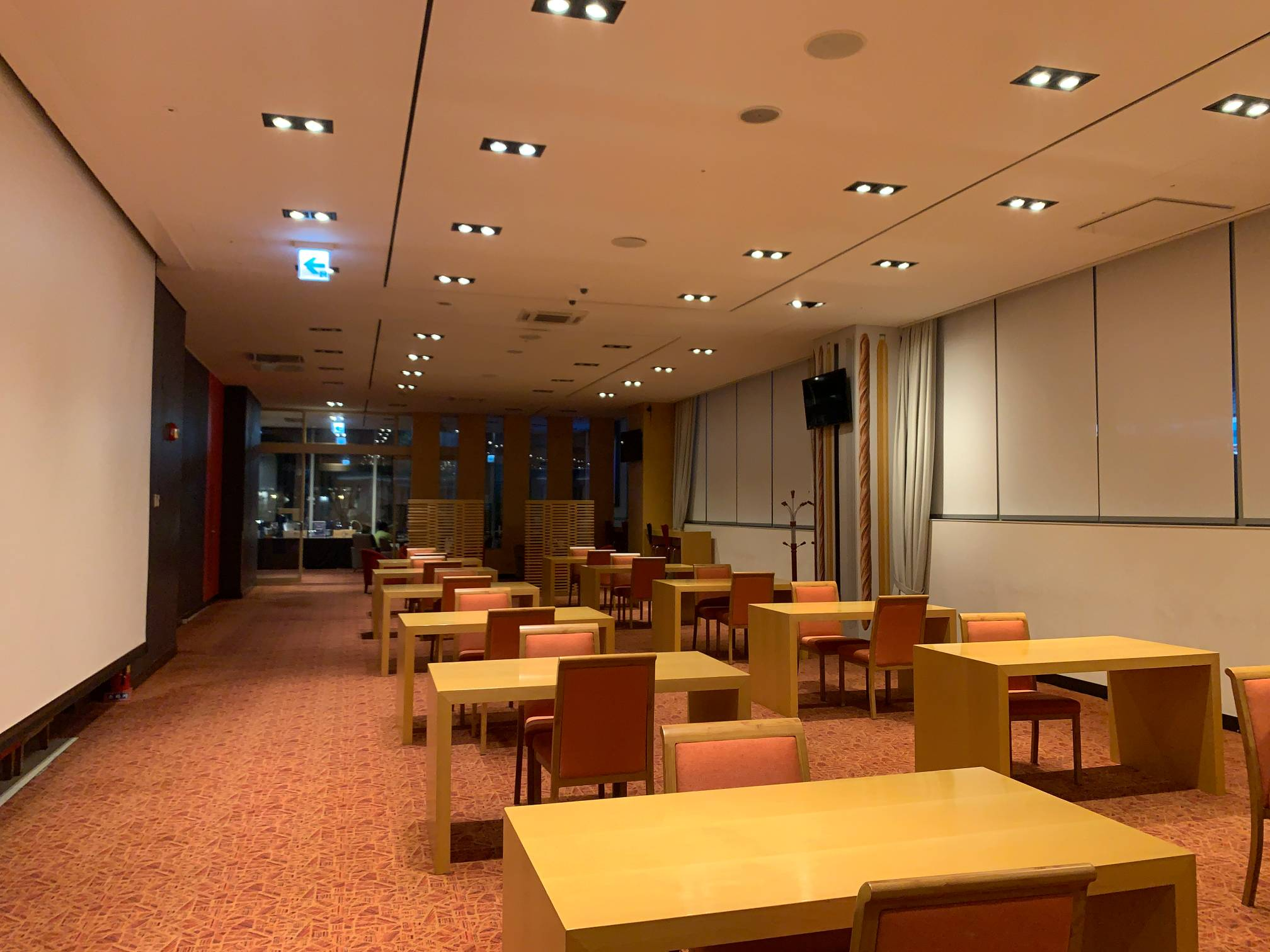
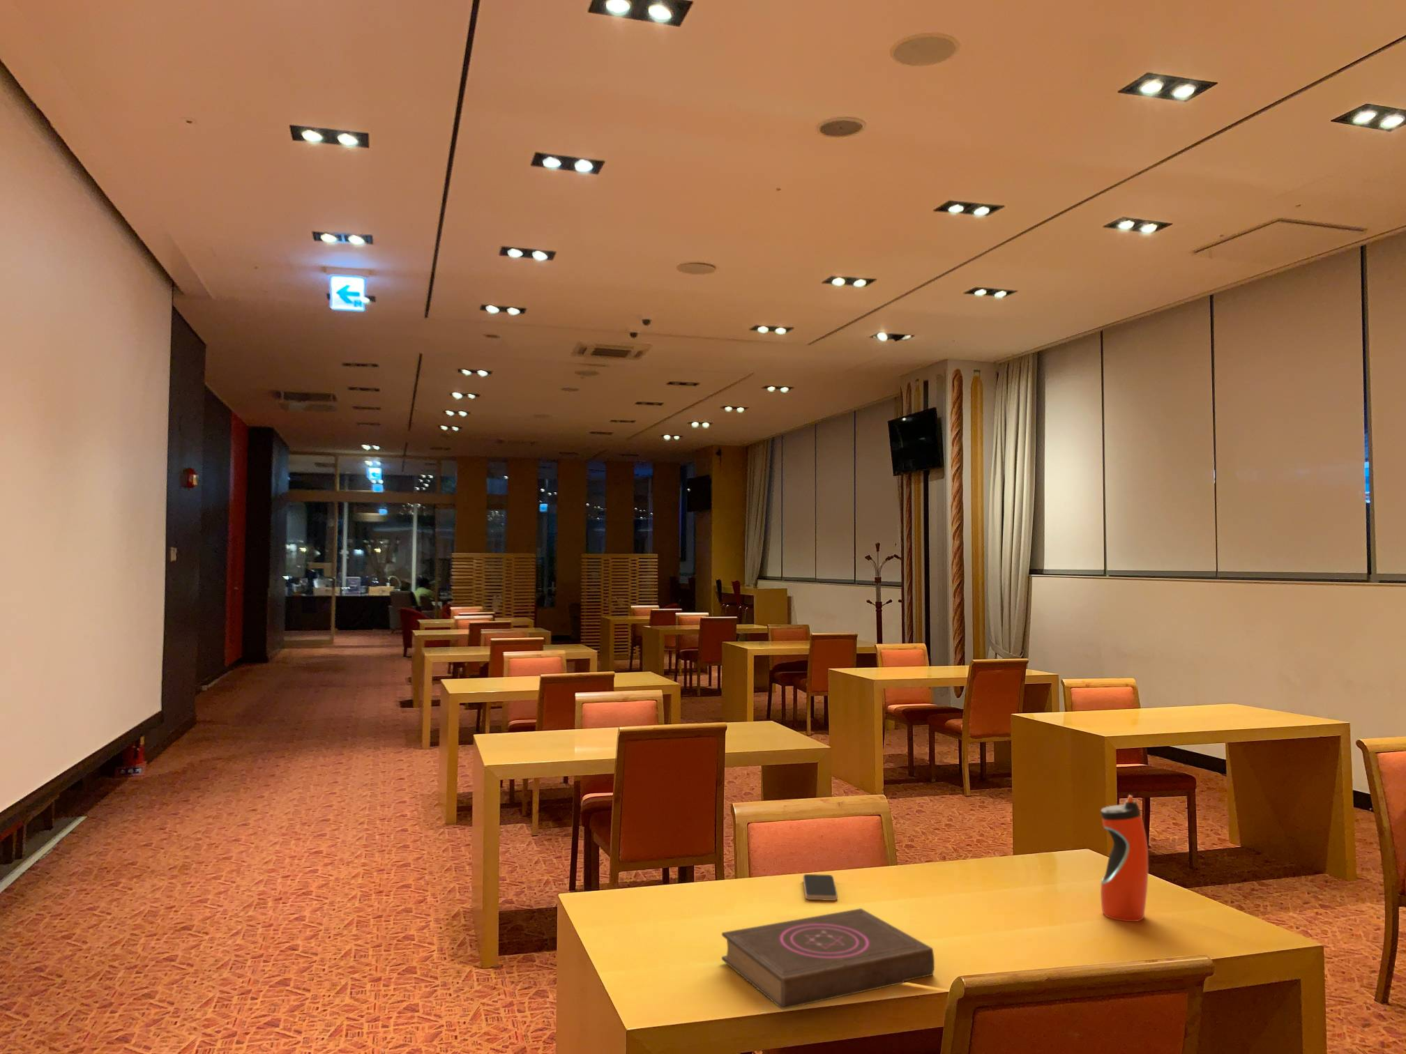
+ smartphone (819, 887)
+ book (826, 954)
+ water bottle (1124, 856)
